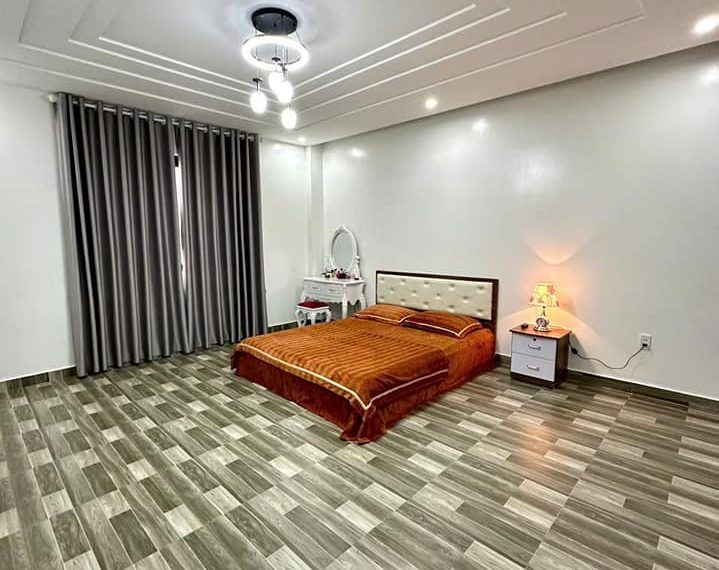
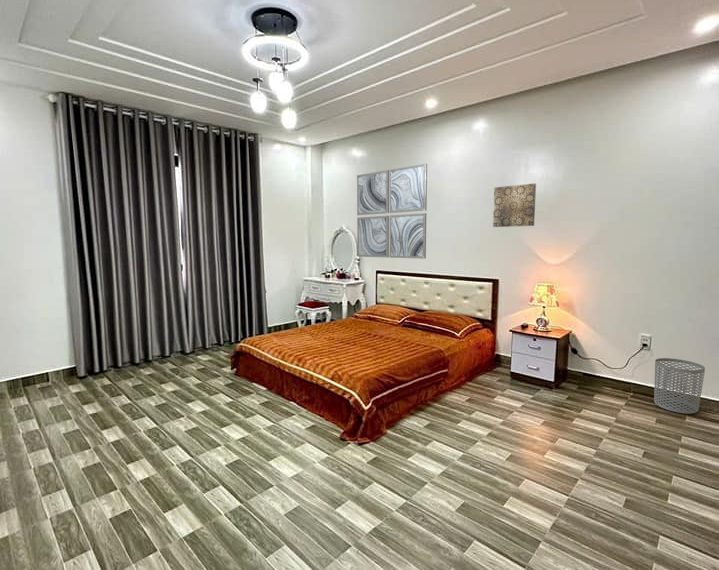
+ wall art (513, 206)
+ waste bin (676, 385)
+ wall art (390, 215)
